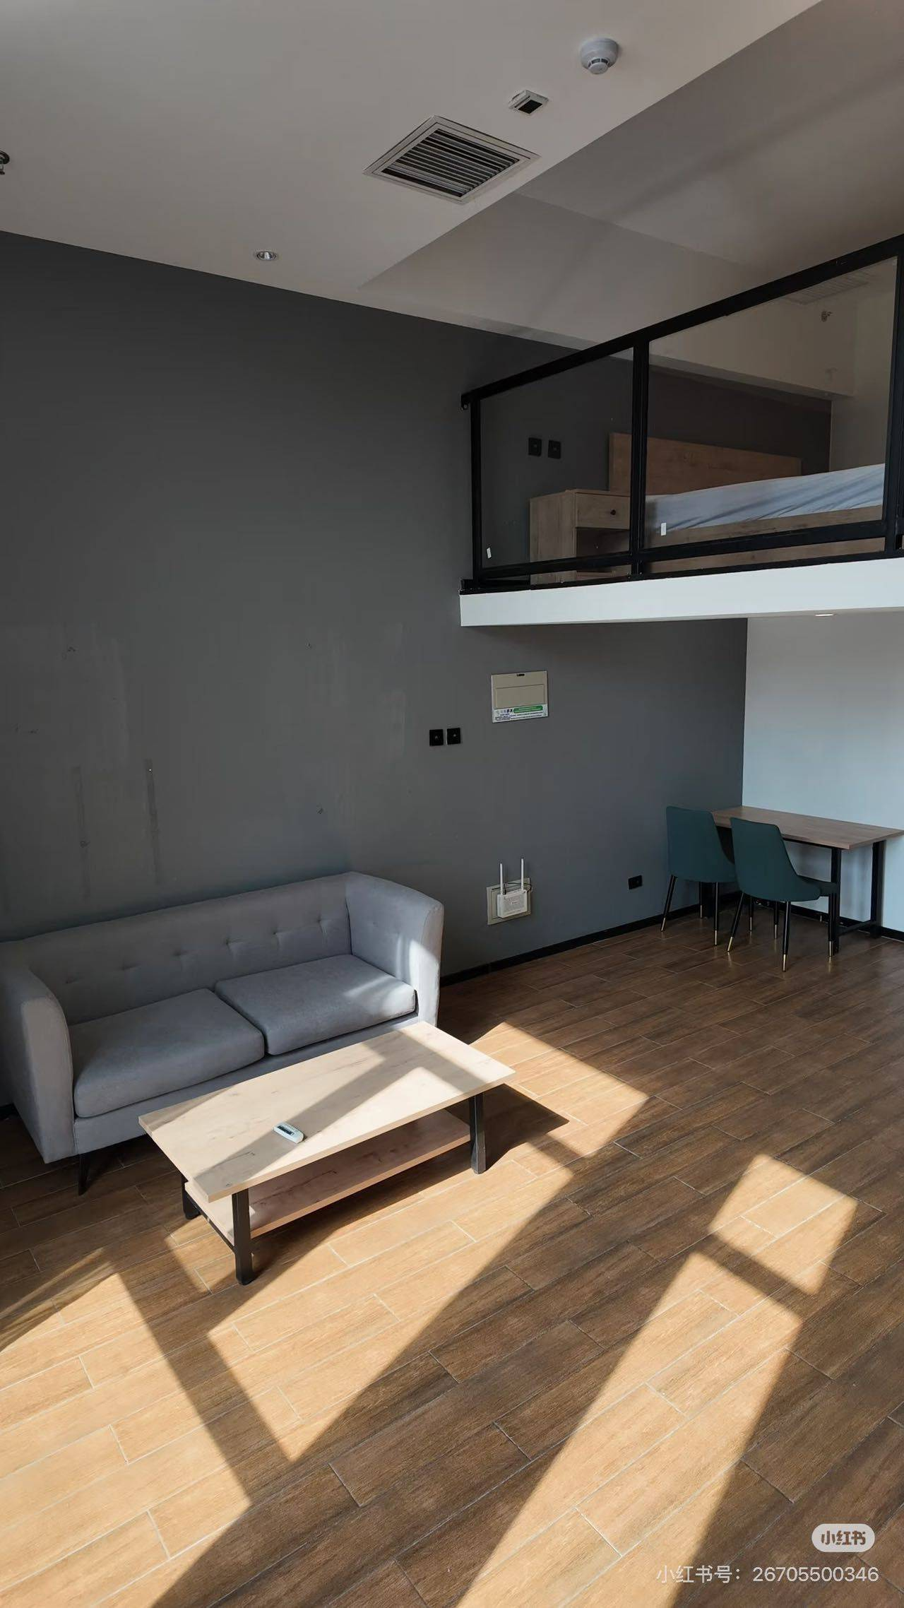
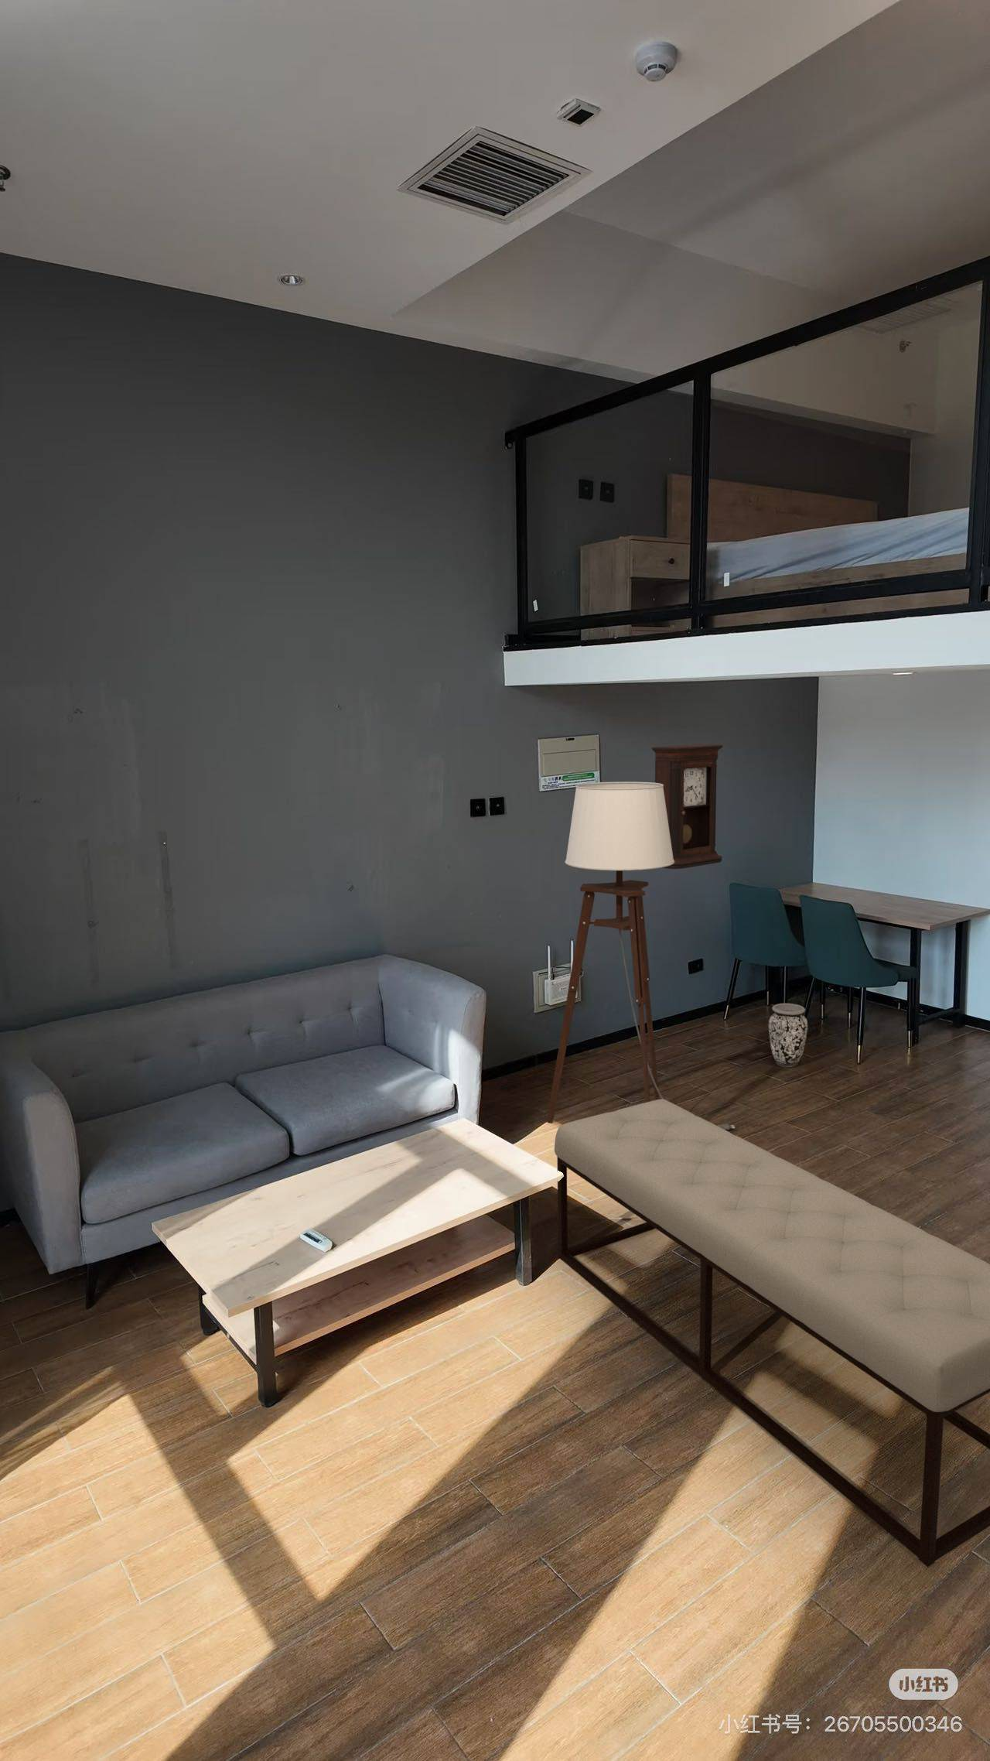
+ floor lamp (643, 962)
+ bench (764, 1274)
+ vase (787, 1035)
+ pendulum clock (689, 806)
